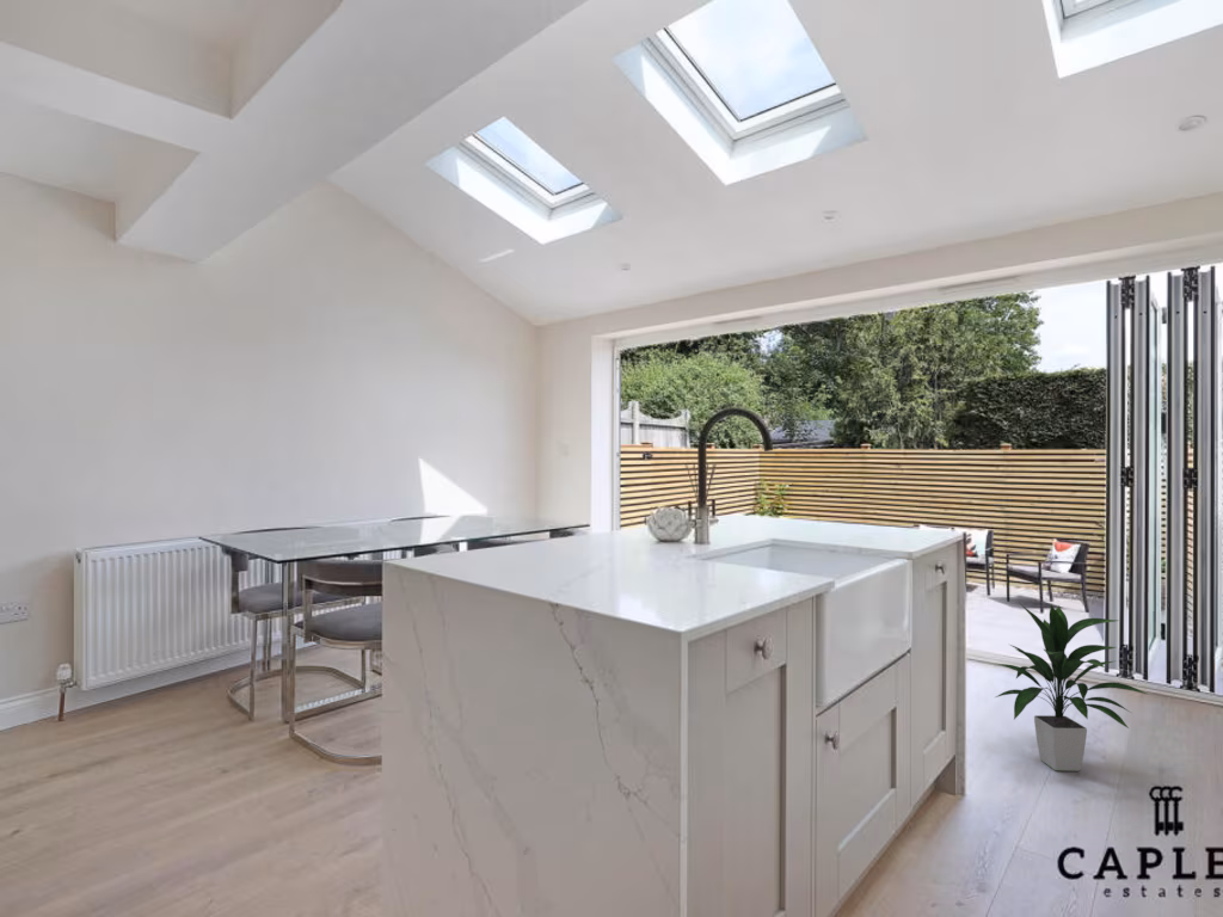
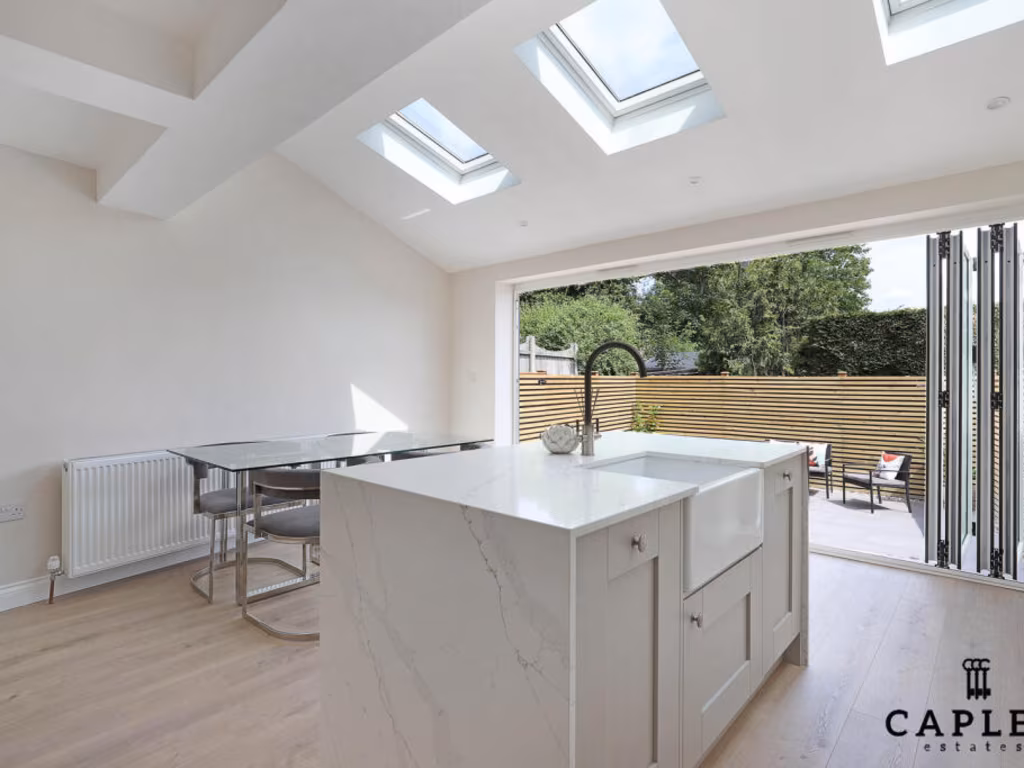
- indoor plant (1059, 682)
